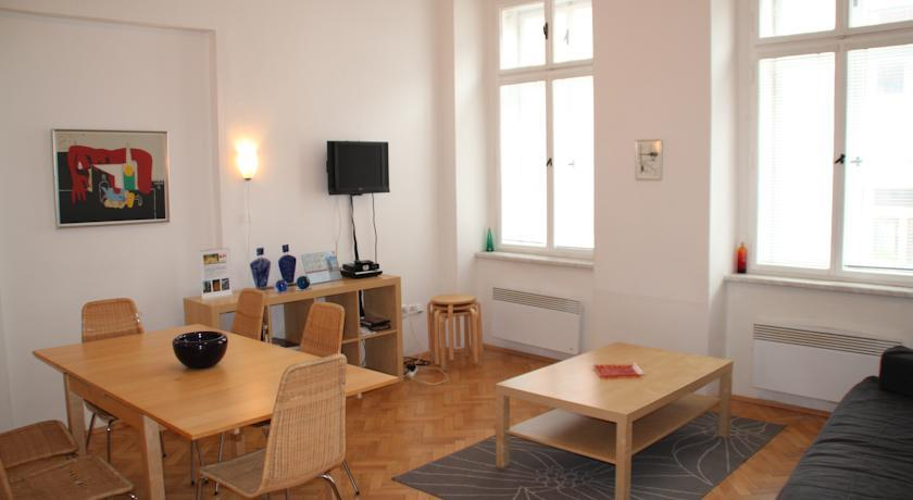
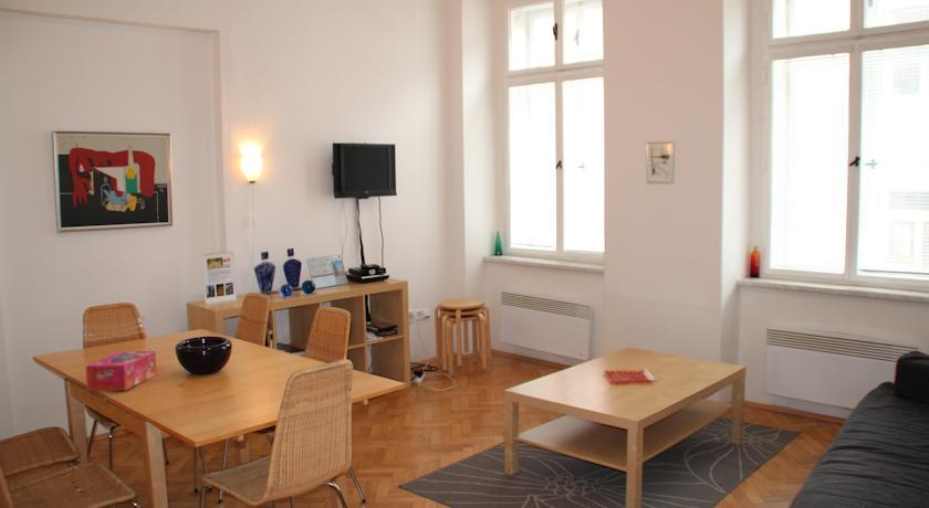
+ tissue box (122, 370)
